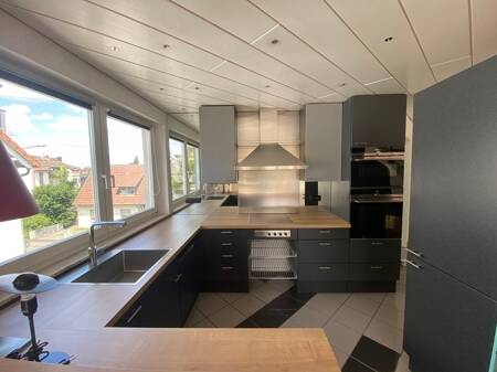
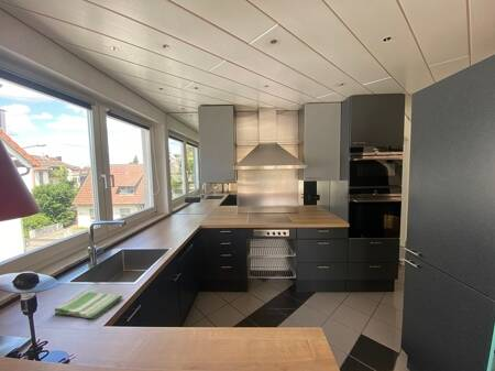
+ dish towel (89, 303)
